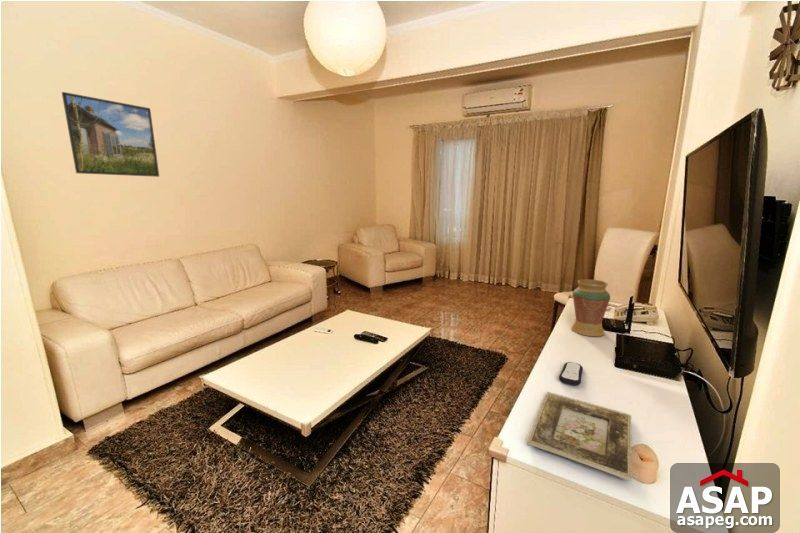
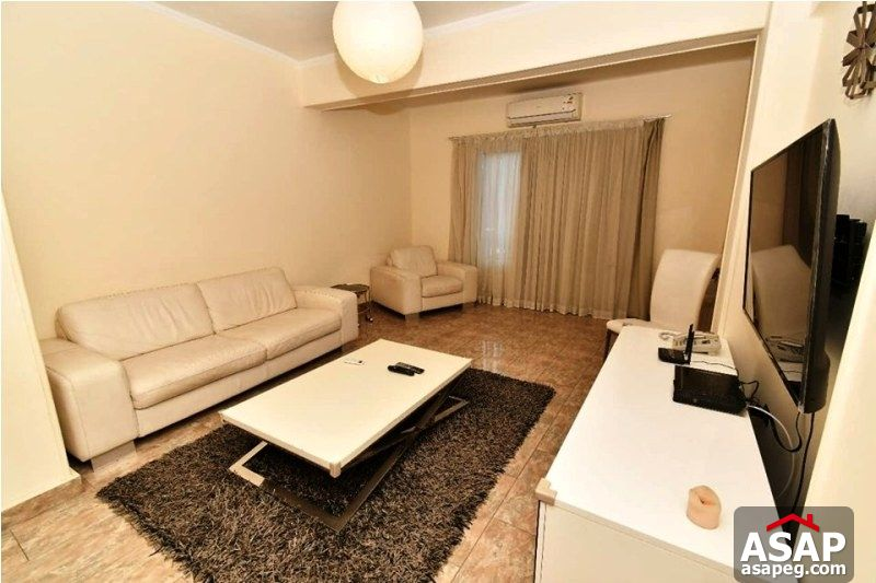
- decorative vase (589, 306)
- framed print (115, 138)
- remote control (571, 372)
- picture frame (581, 429)
